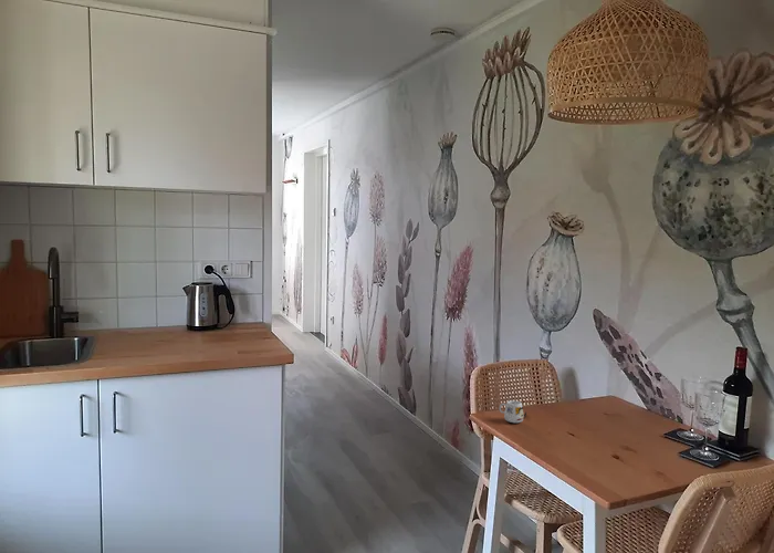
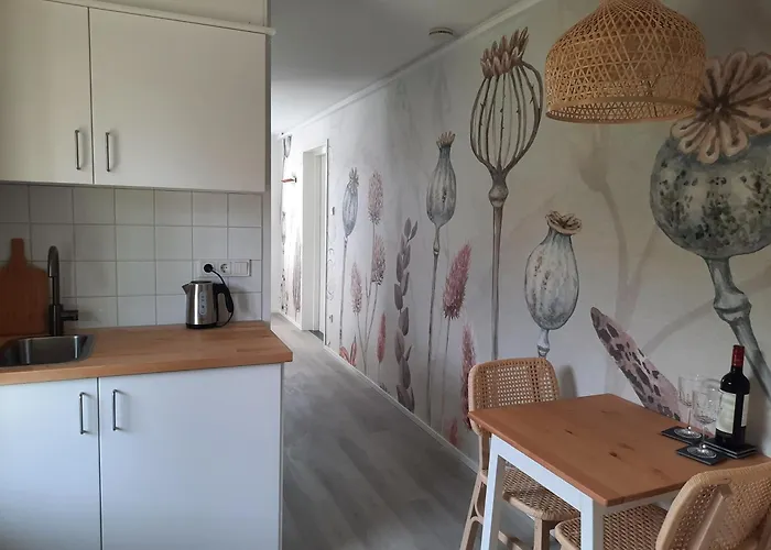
- mug (512, 408)
